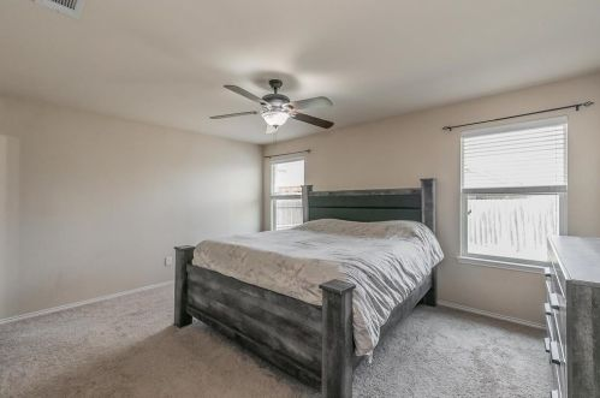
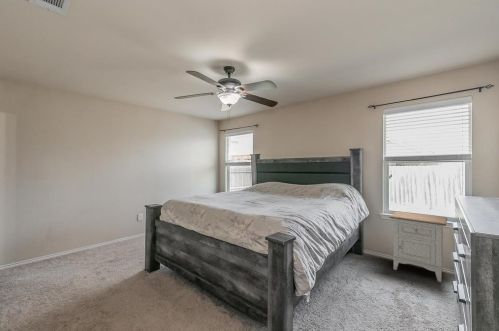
+ nightstand (417, 243)
